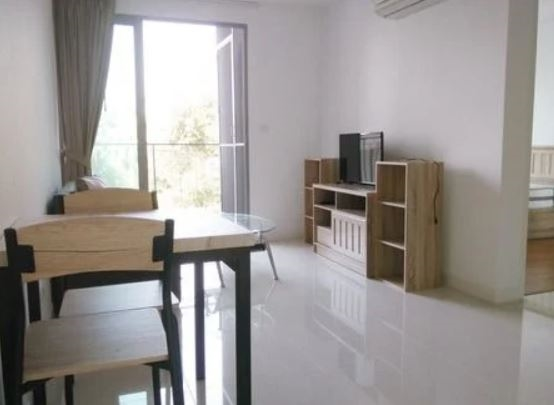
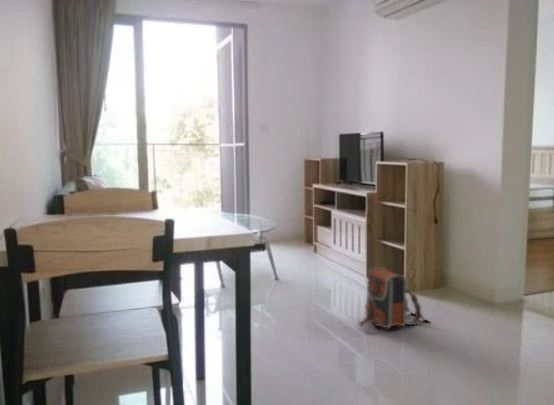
+ backpack (391, 296)
